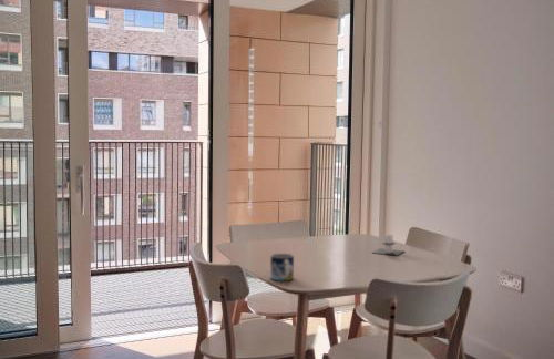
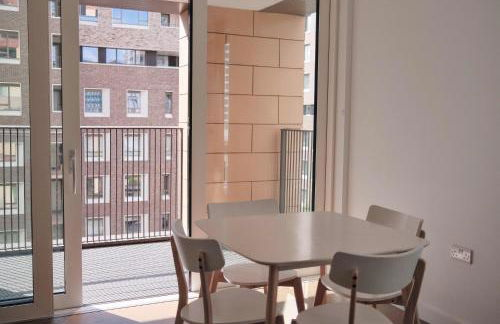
- architectural model (388, 243)
- mug (283, 267)
